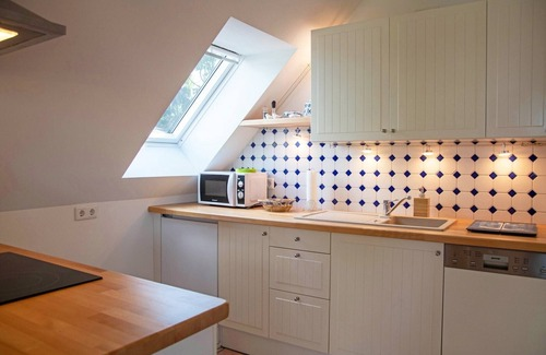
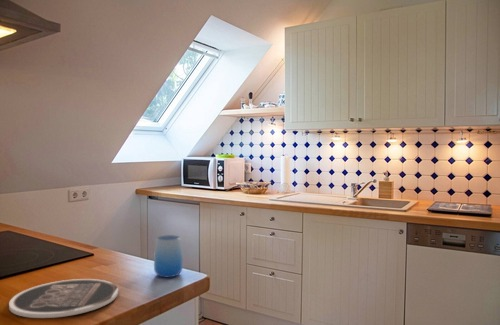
+ cup (168, 255)
+ plate (66, 296)
